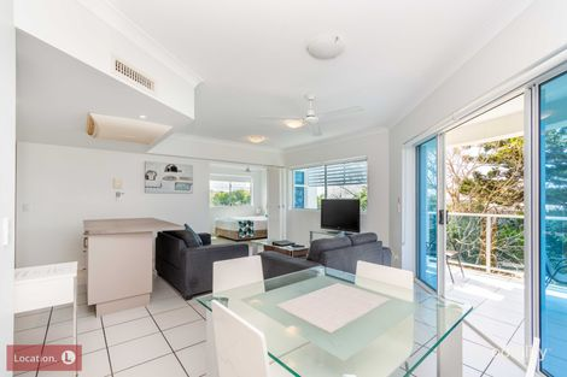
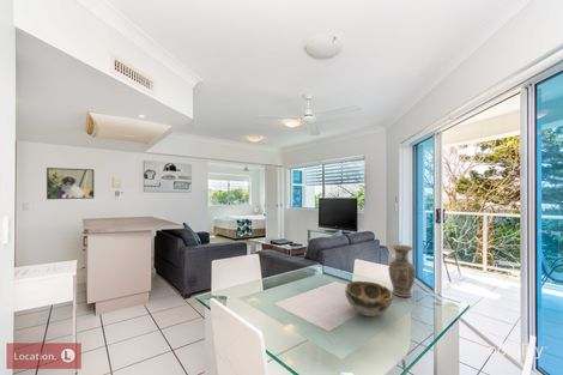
+ vase (401, 270)
+ decorative bowl (368, 300)
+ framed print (71, 183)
